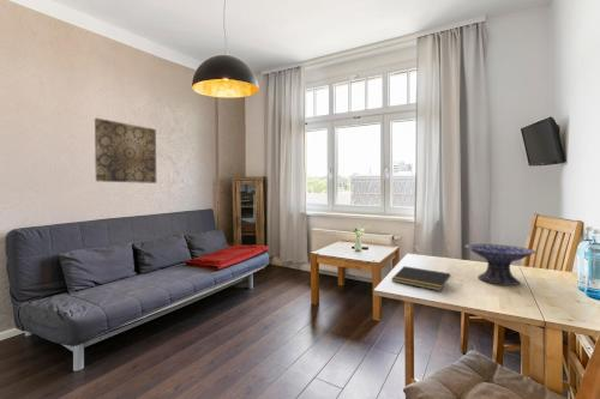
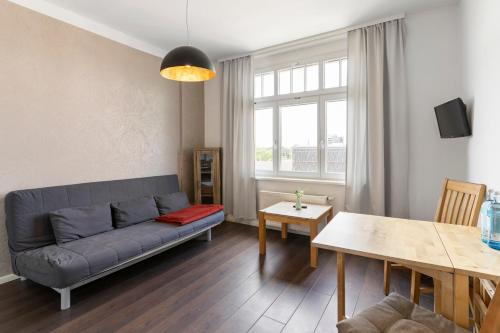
- notepad (420, 277)
- decorative bowl (498, 264)
- wall art (127, 153)
